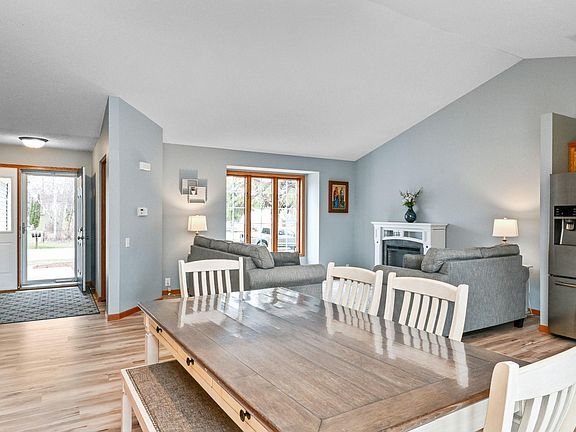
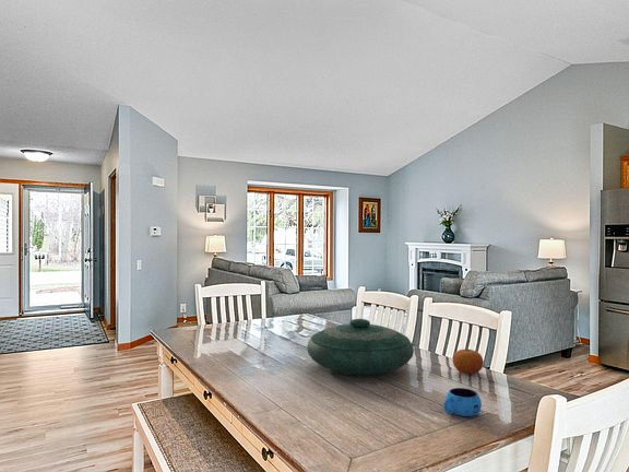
+ mug (460, 402)
+ fruit (467, 361)
+ decorative bowl (359, 343)
